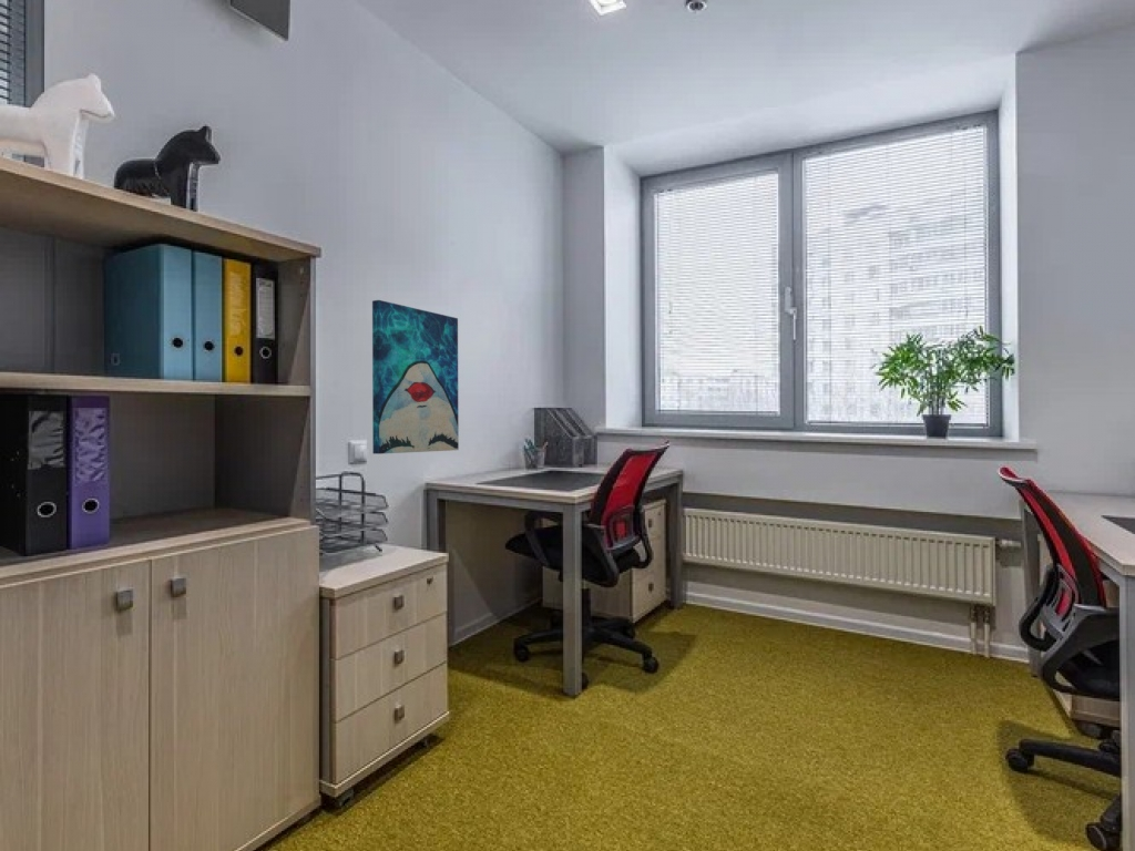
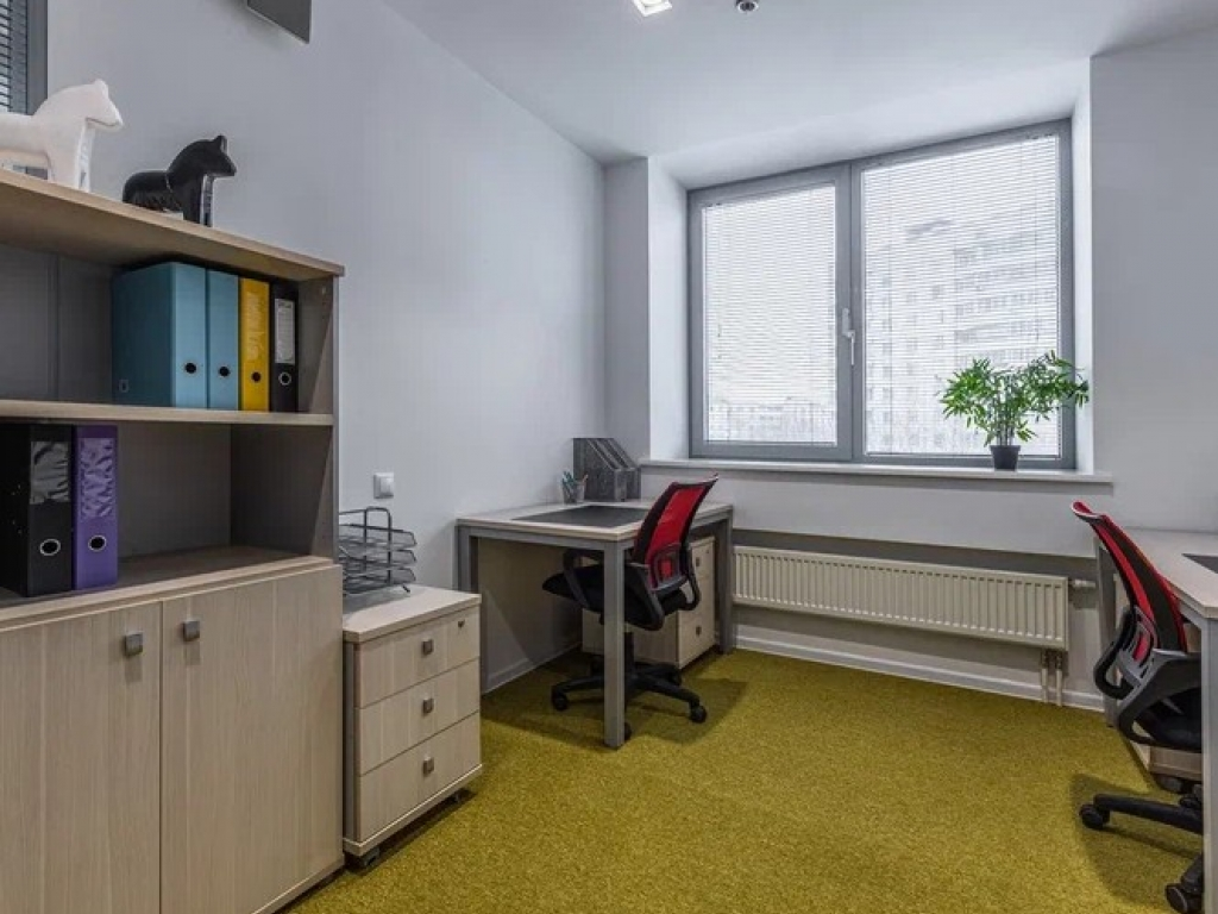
- wall art (418, 380)
